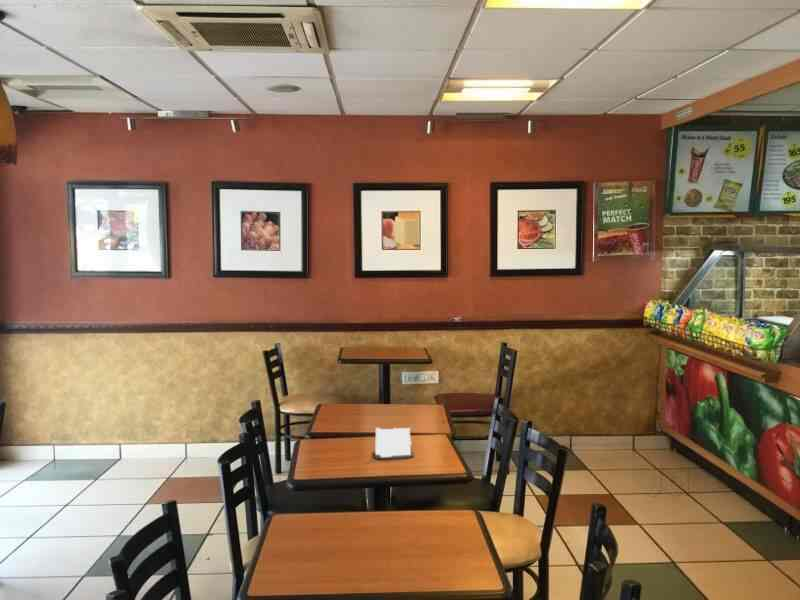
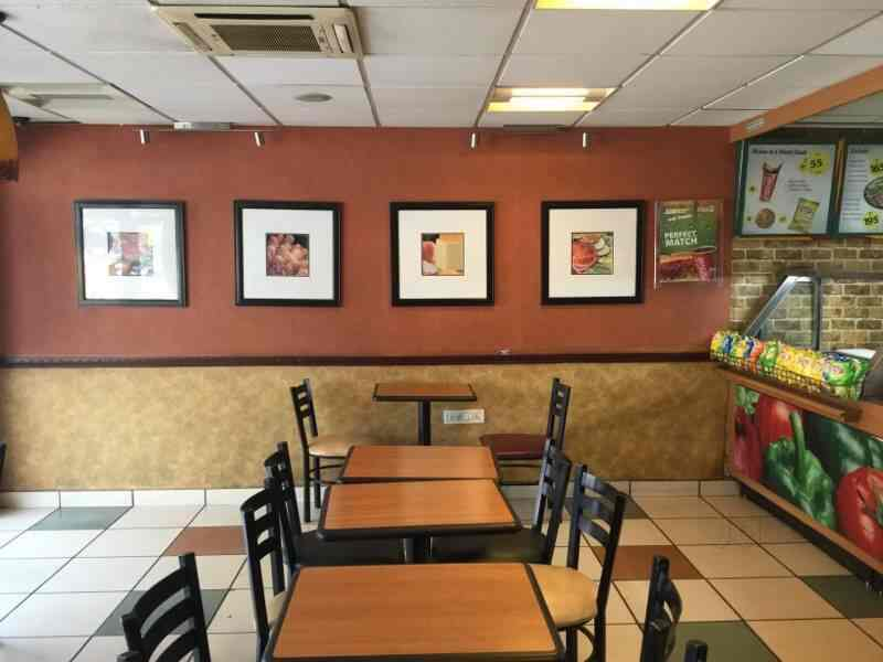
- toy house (393, 440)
